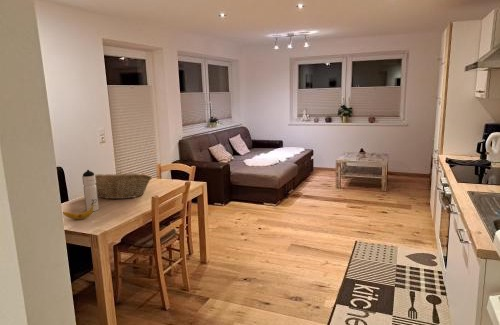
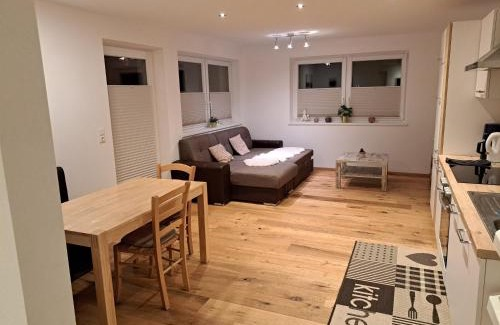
- fruit basket (119, 182)
- banana (80, 213)
- water bottle (90, 190)
